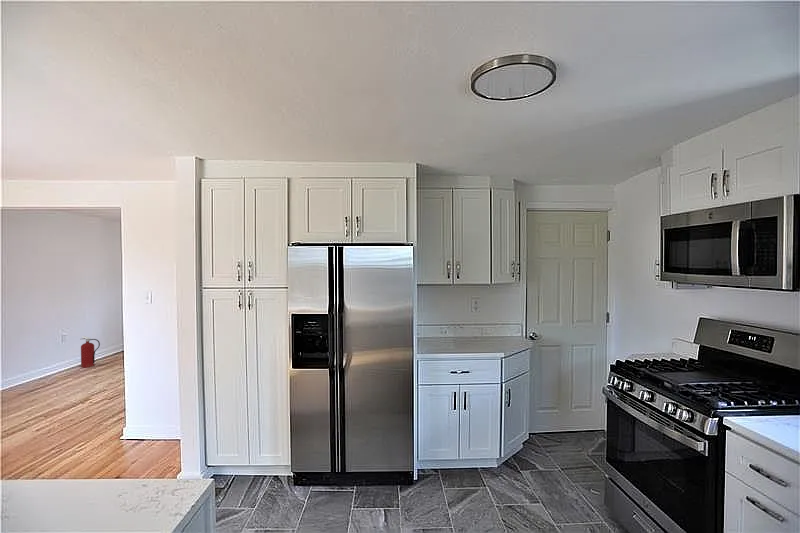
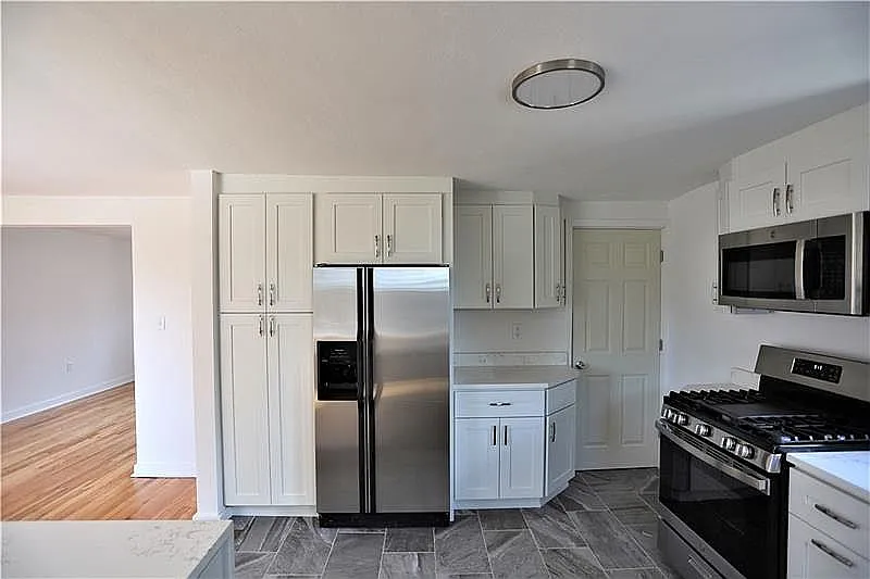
- fire extinguisher (90, 351)
